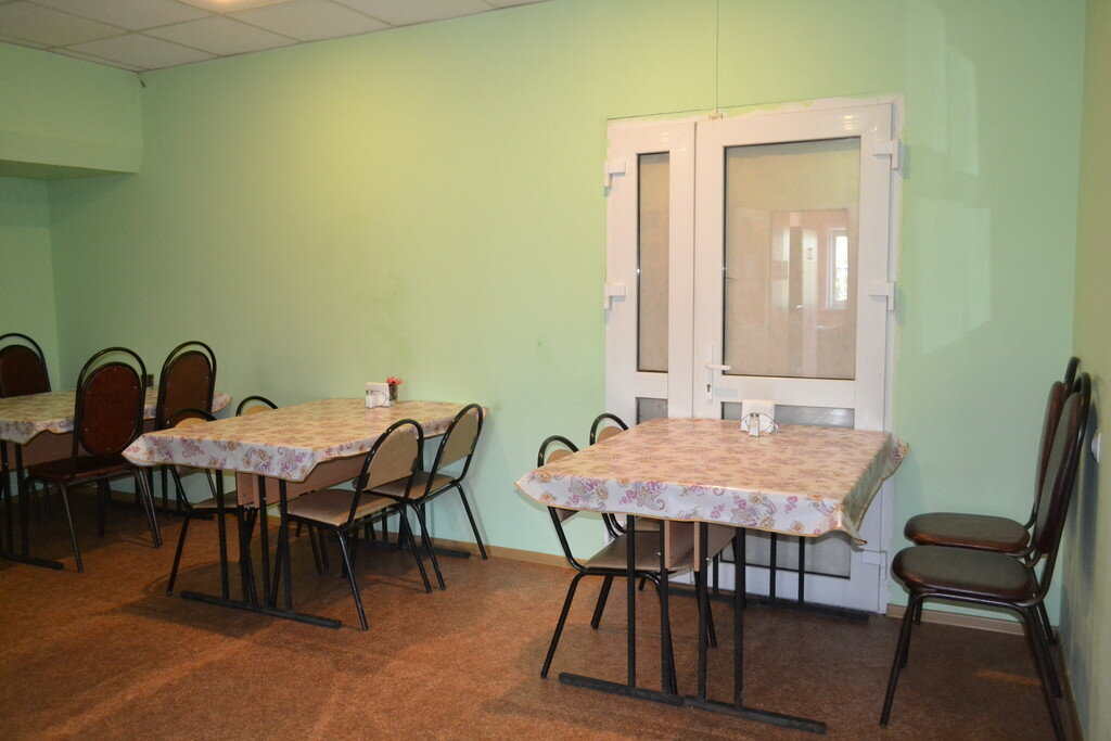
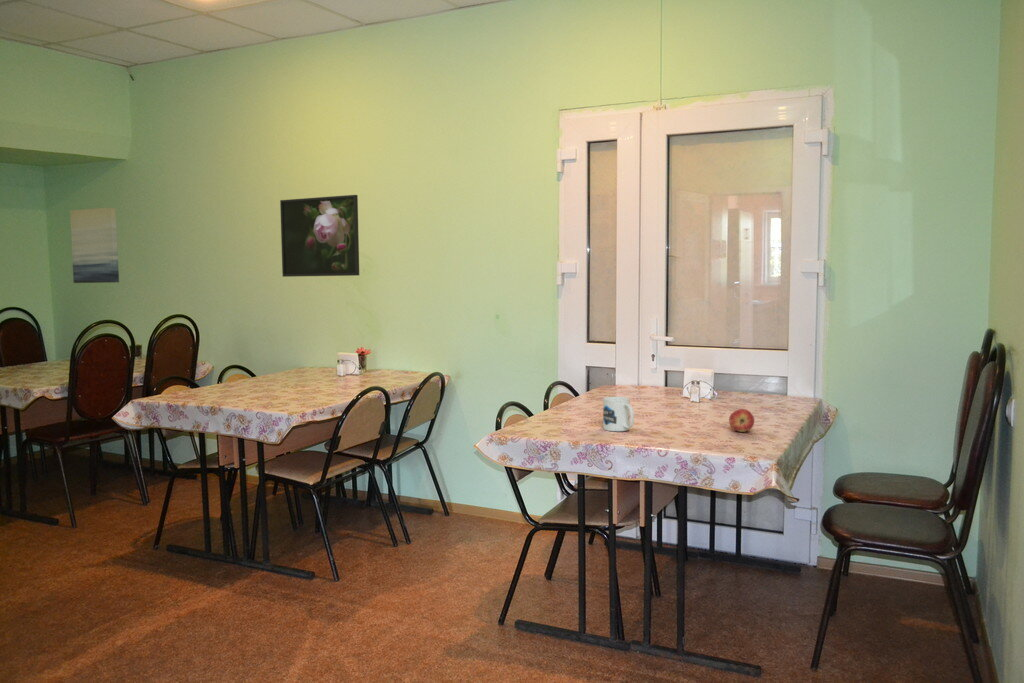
+ apple (741, 420)
+ wall art (94, 246)
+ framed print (318, 237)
+ mug (618, 414)
